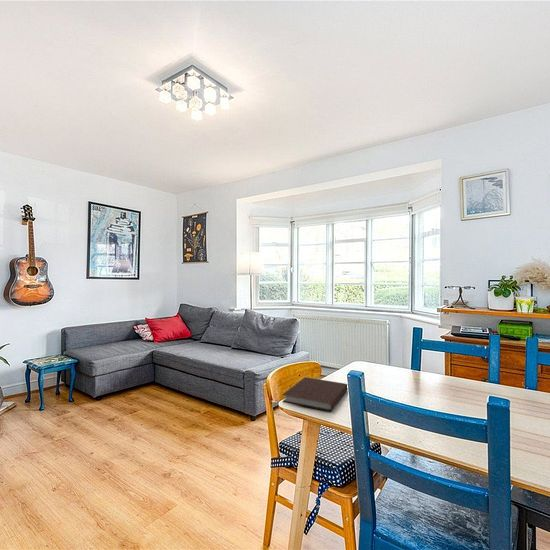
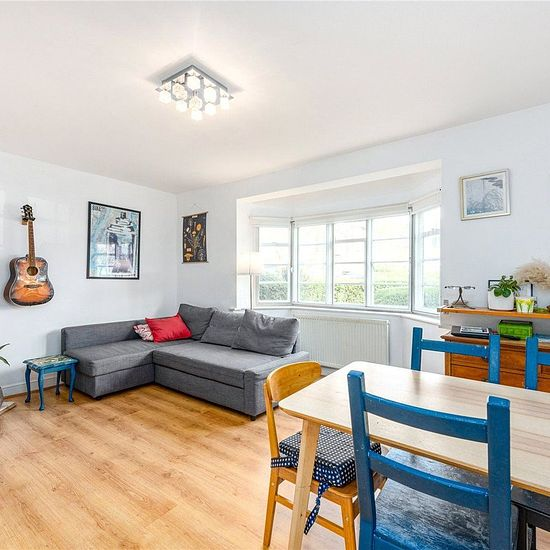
- notebook (316, 392)
